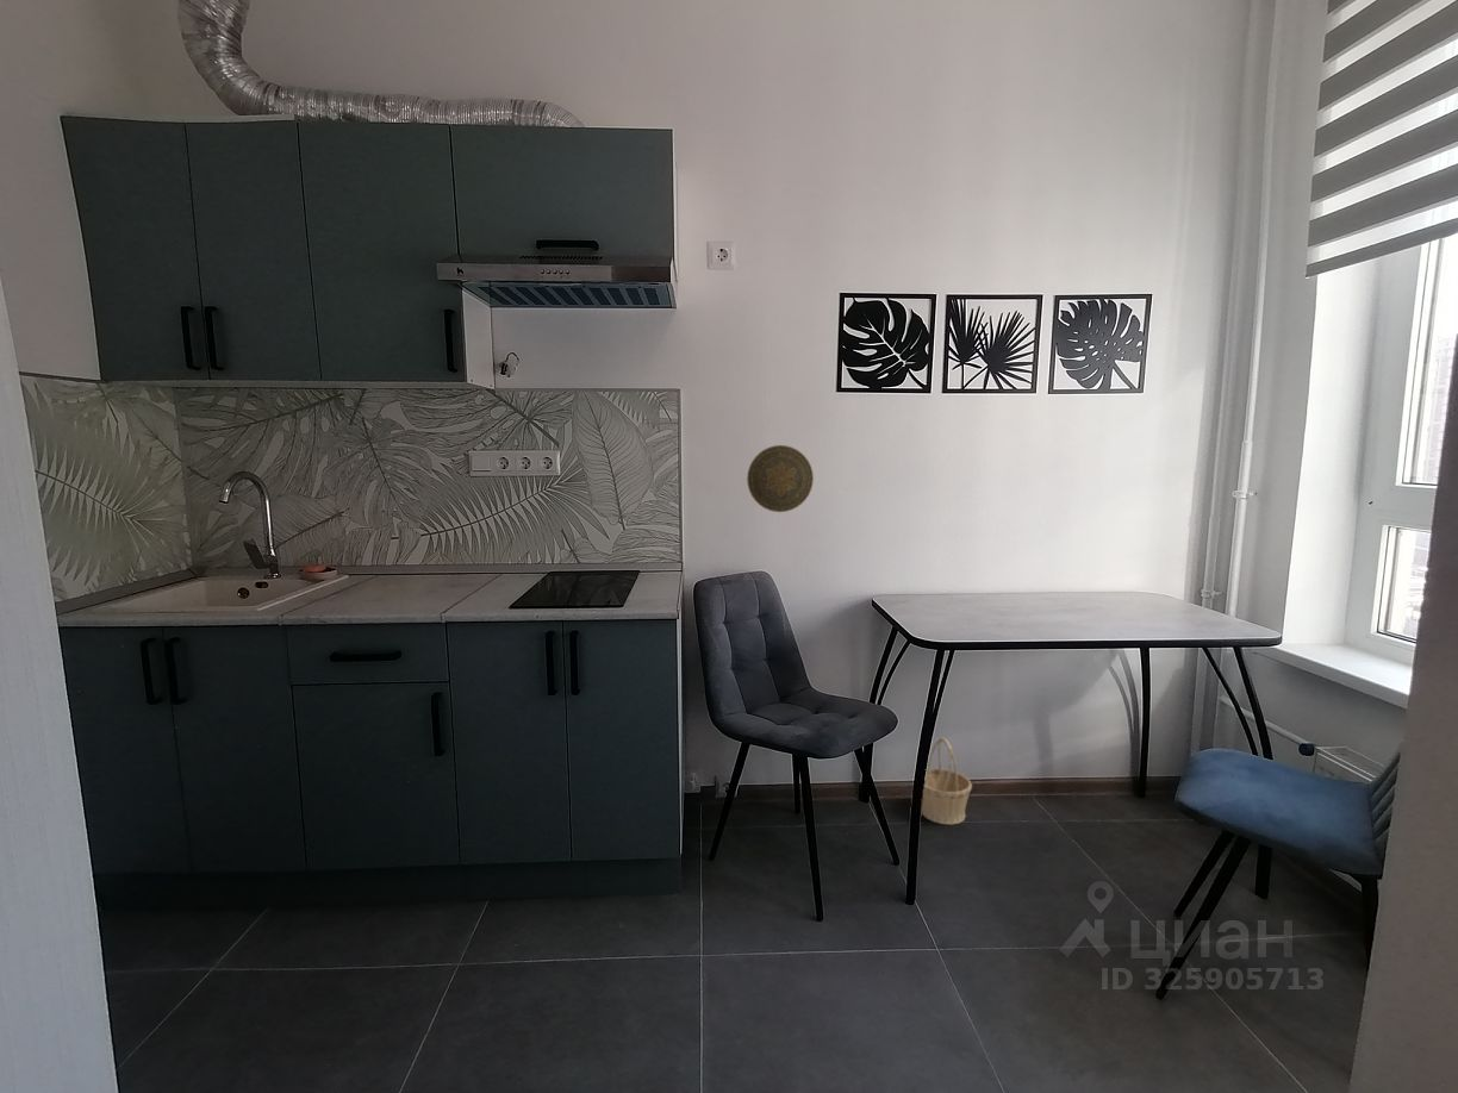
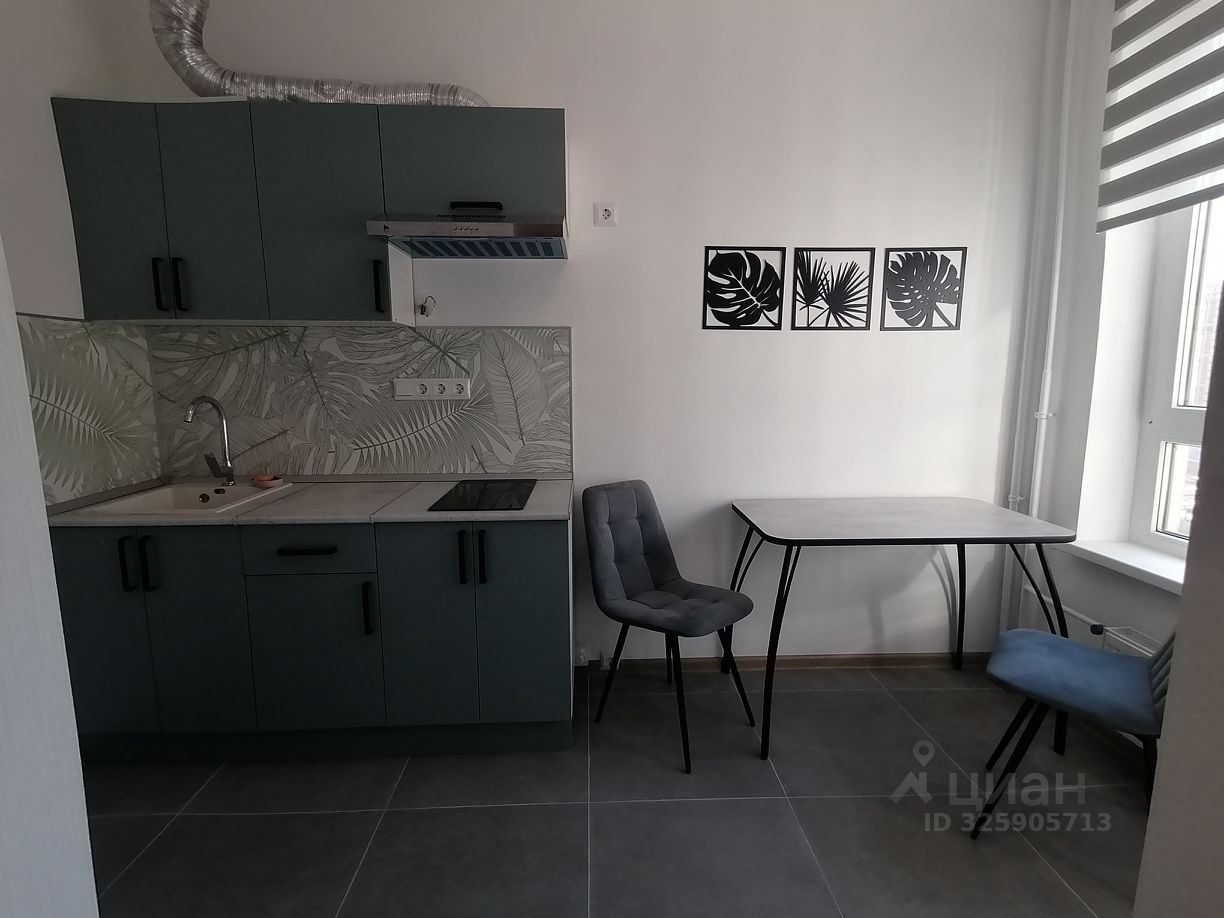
- basket (943, 776)
- decorative plate (780, 479)
